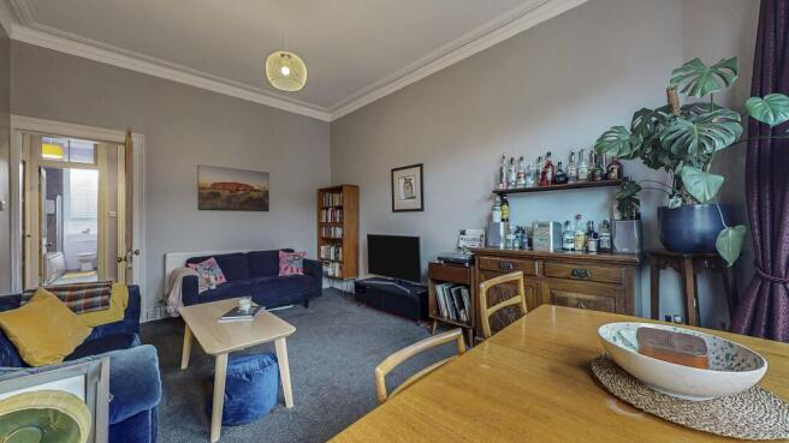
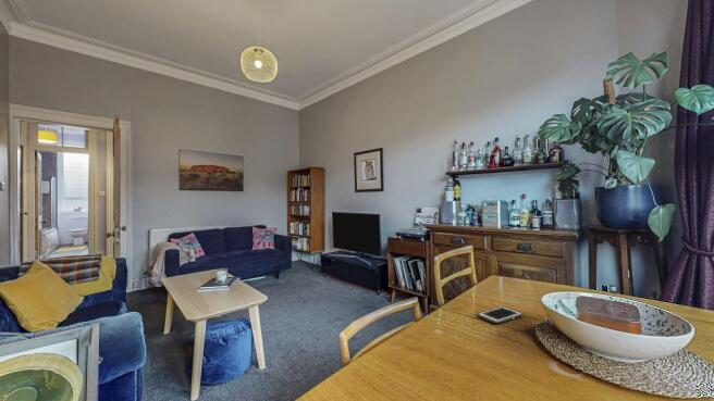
+ cell phone (500, 314)
